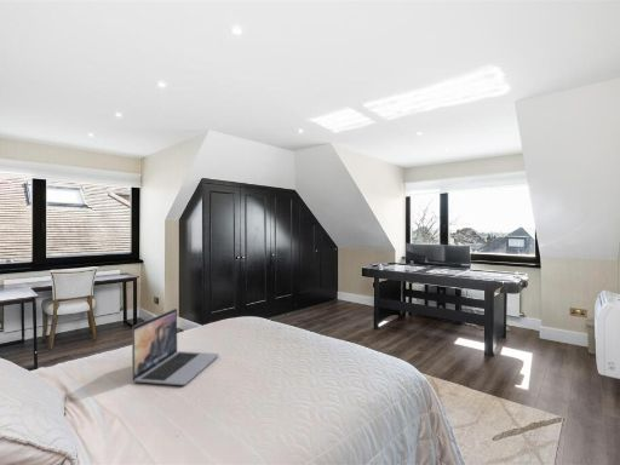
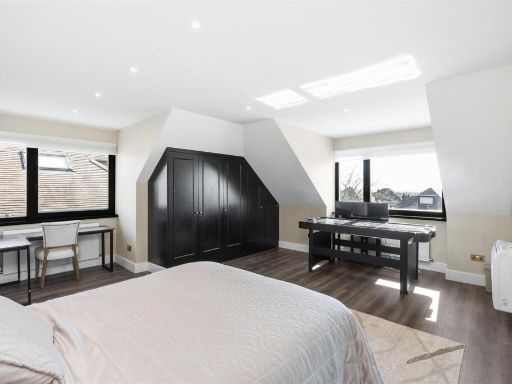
- laptop (176, 343)
